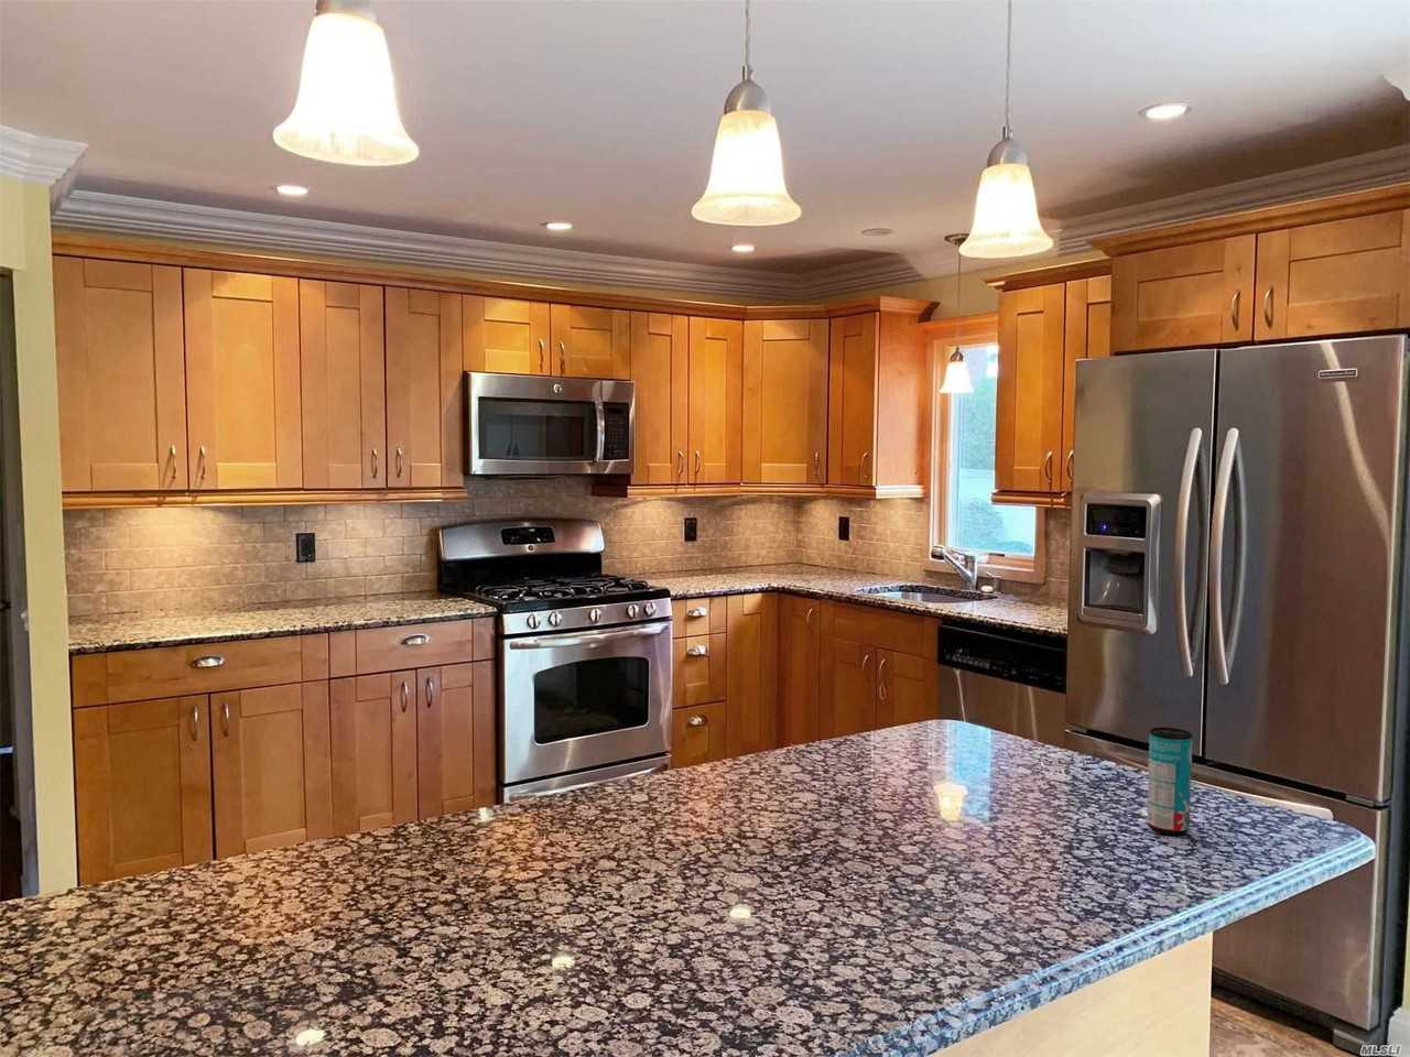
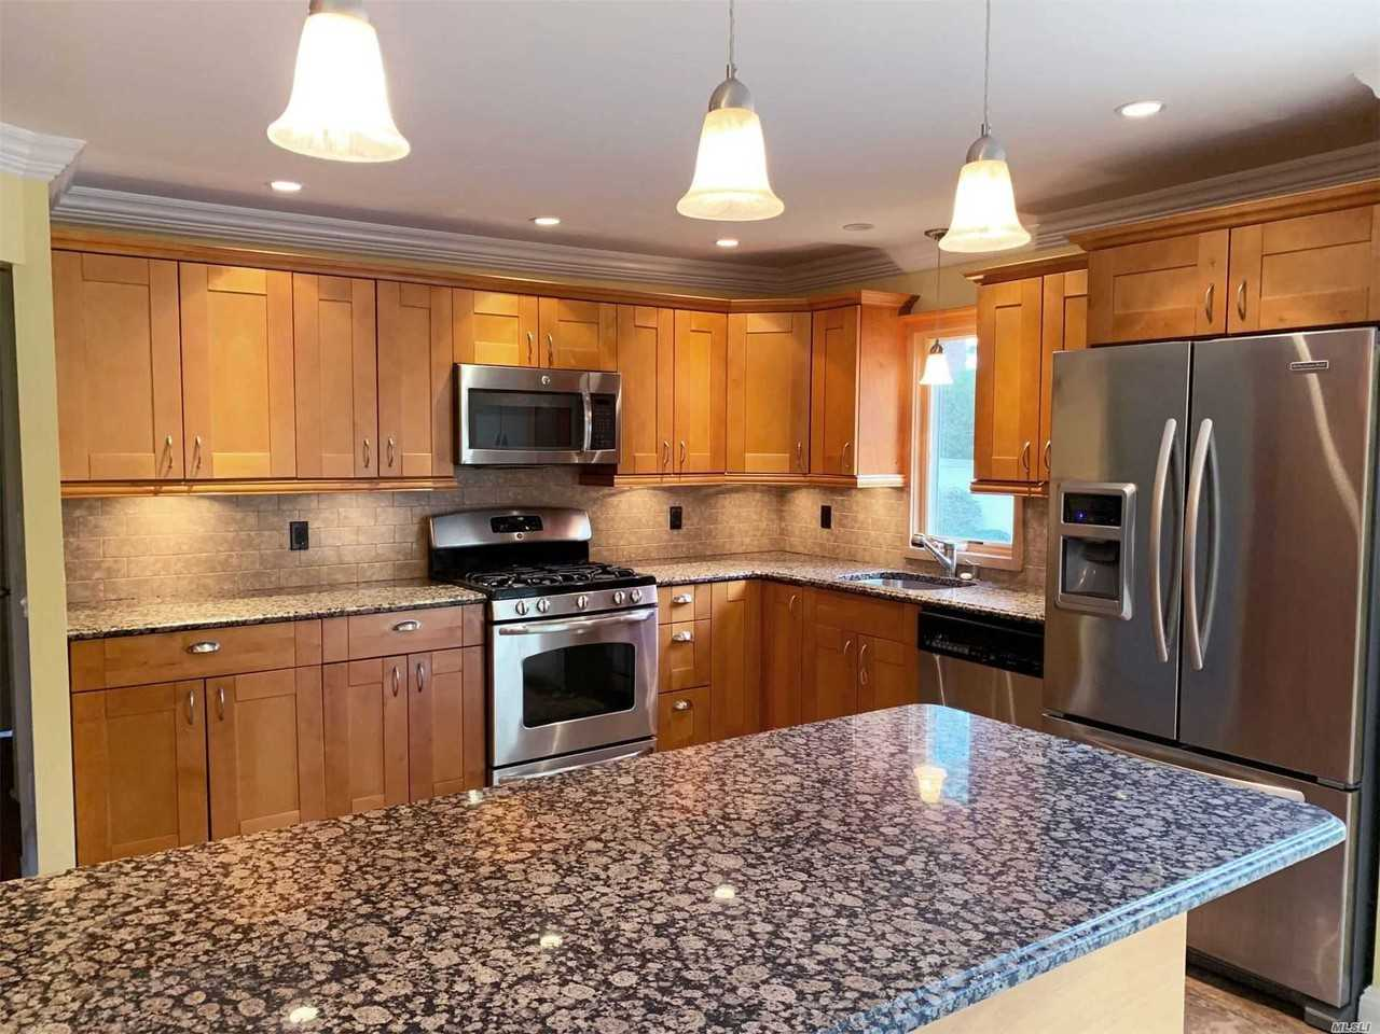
- beverage can (1169, 779)
